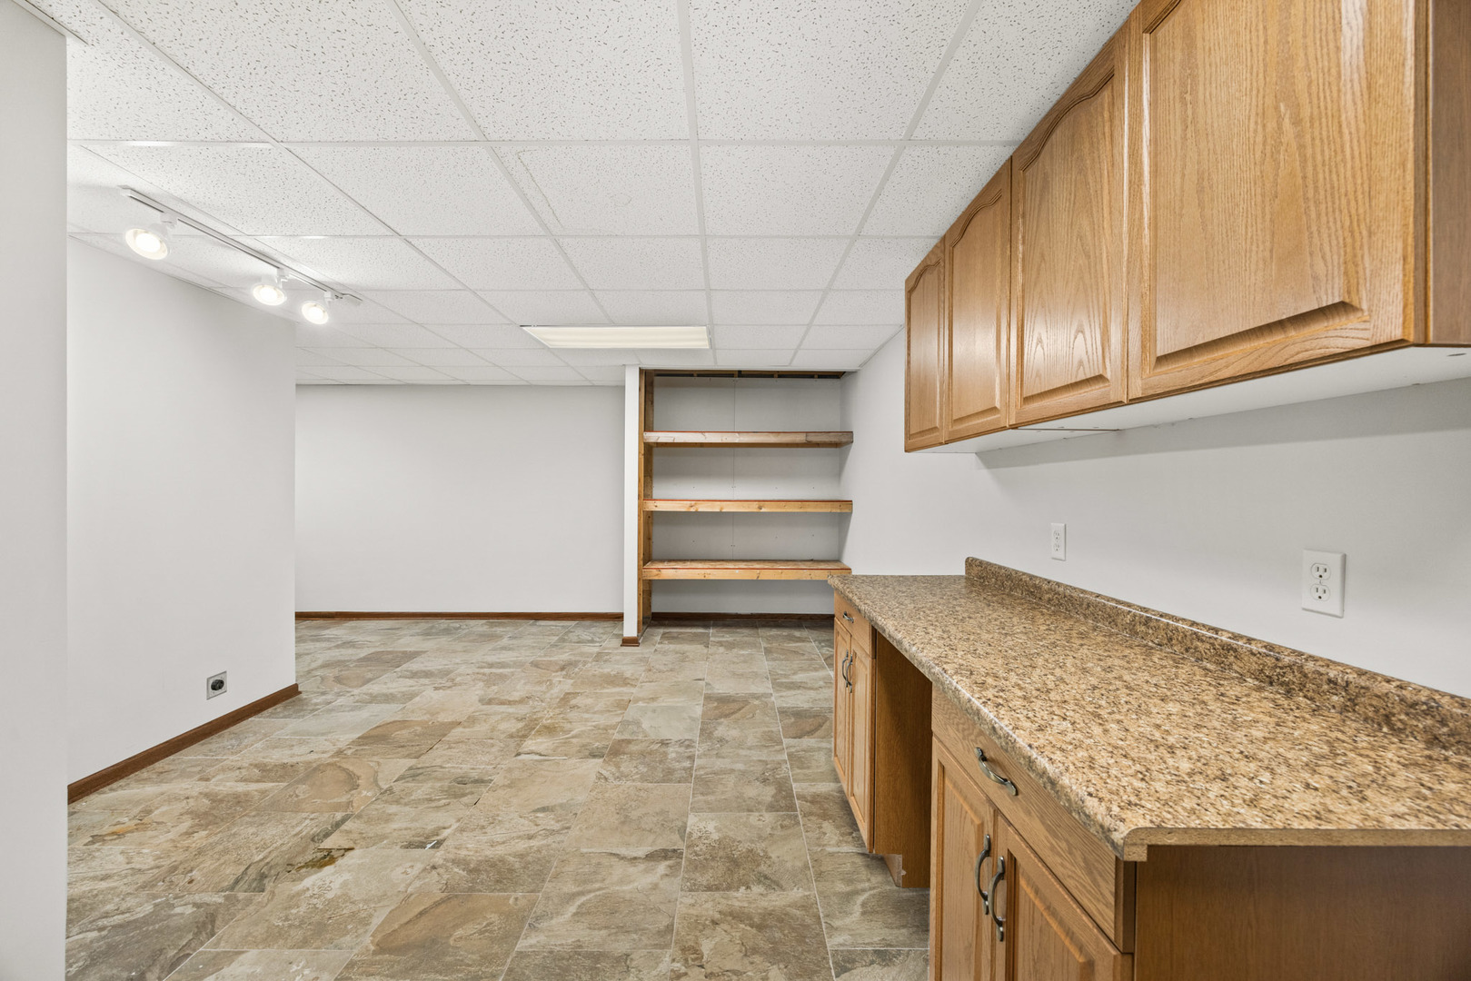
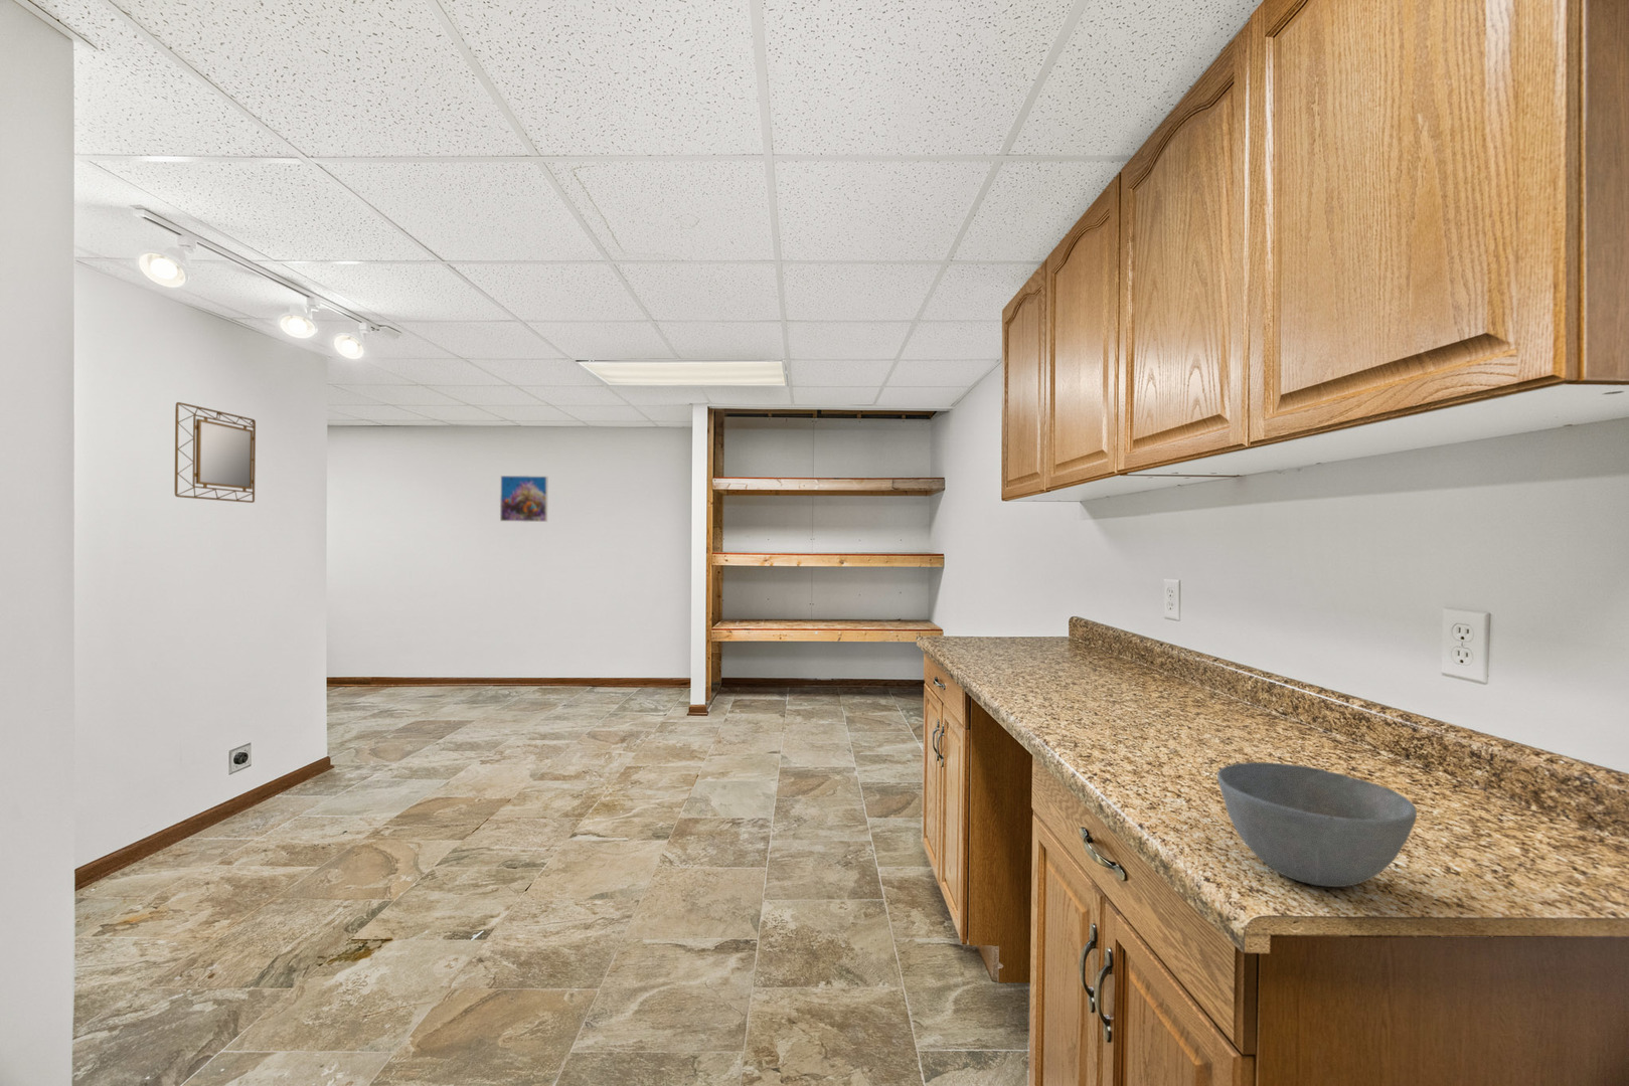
+ bowl (1309, 829)
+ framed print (523, 498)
+ home mirror (221, 456)
